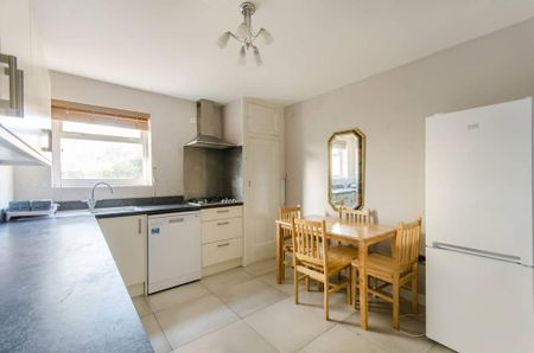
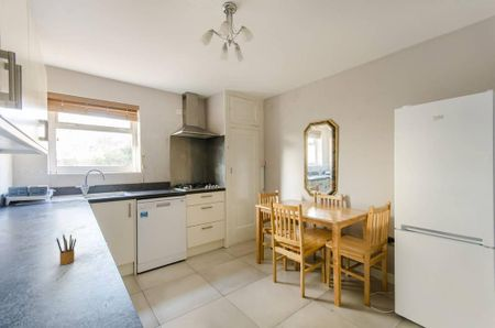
+ pencil box (66, 248)
